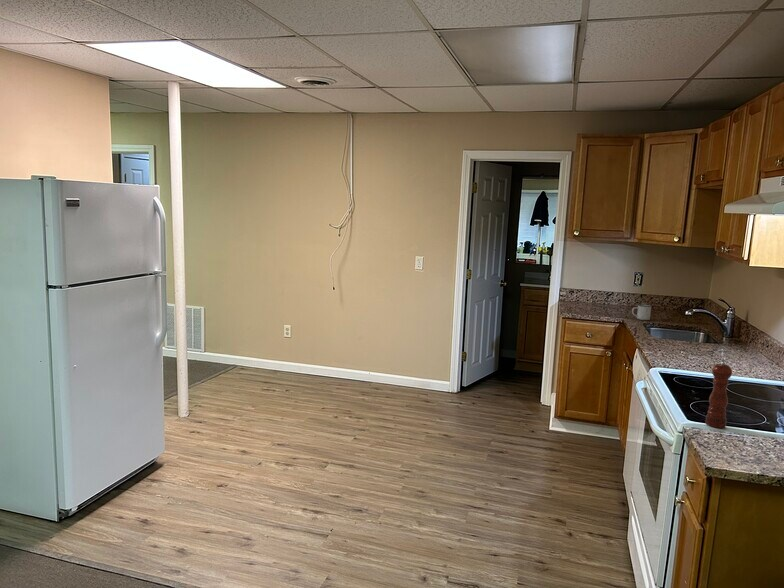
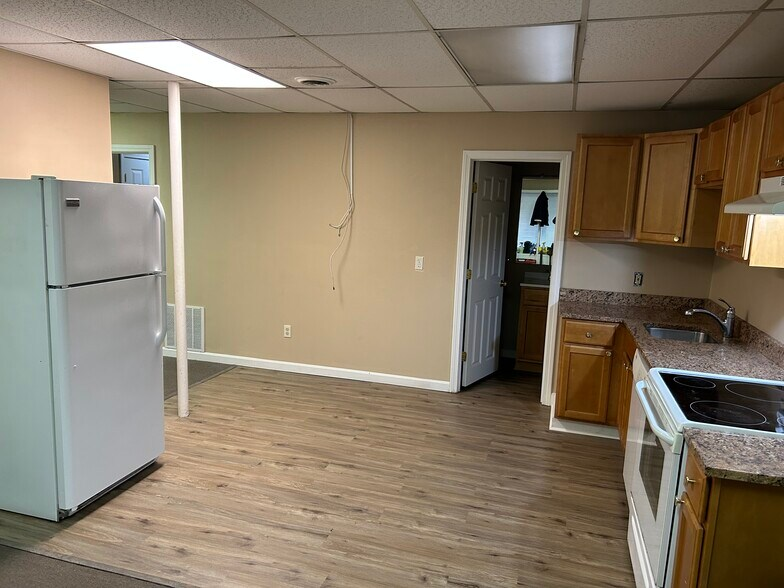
- pepper mill (719, 392)
- mug (641, 312)
